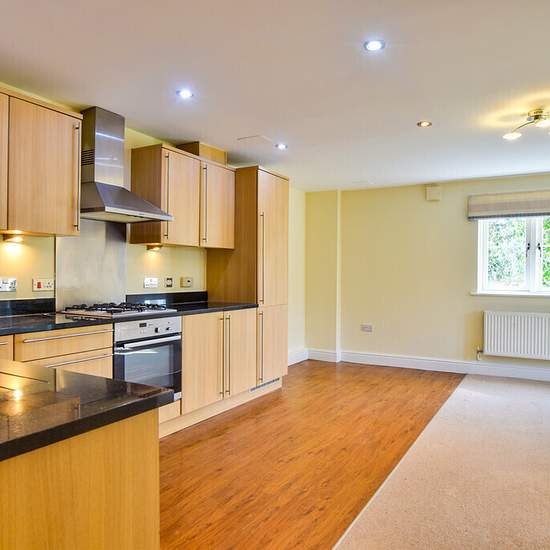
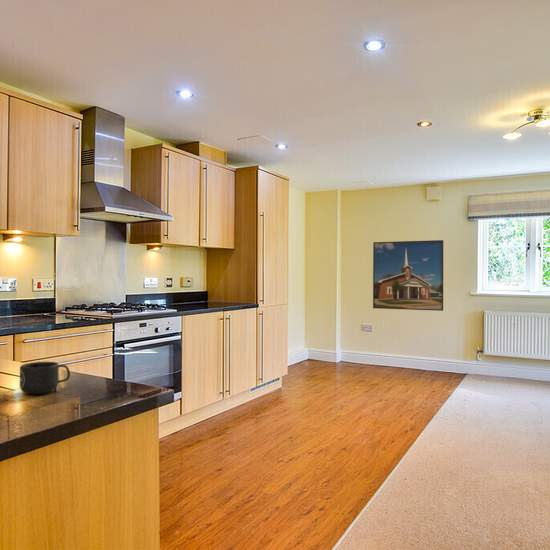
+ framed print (407, 275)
+ mug (45, 377)
